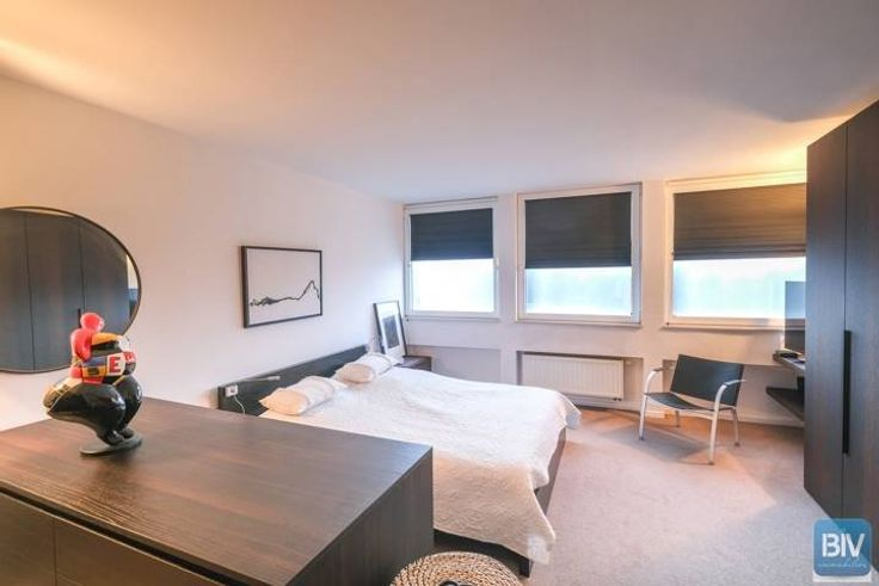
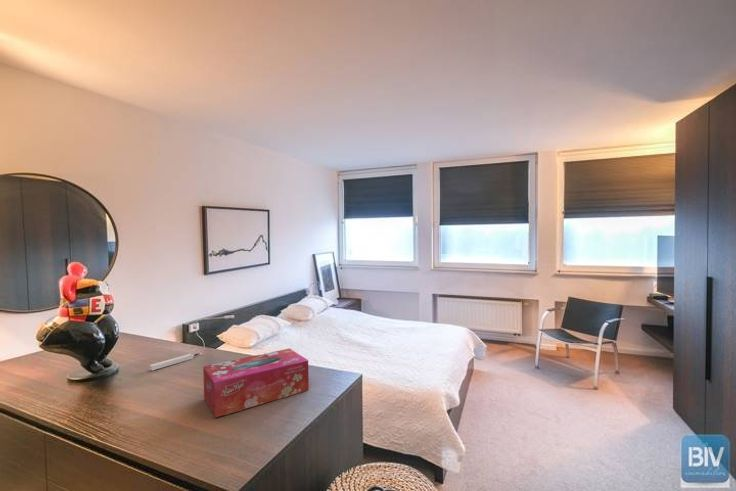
+ tissue box (257, 378)
+ candle (177, 360)
